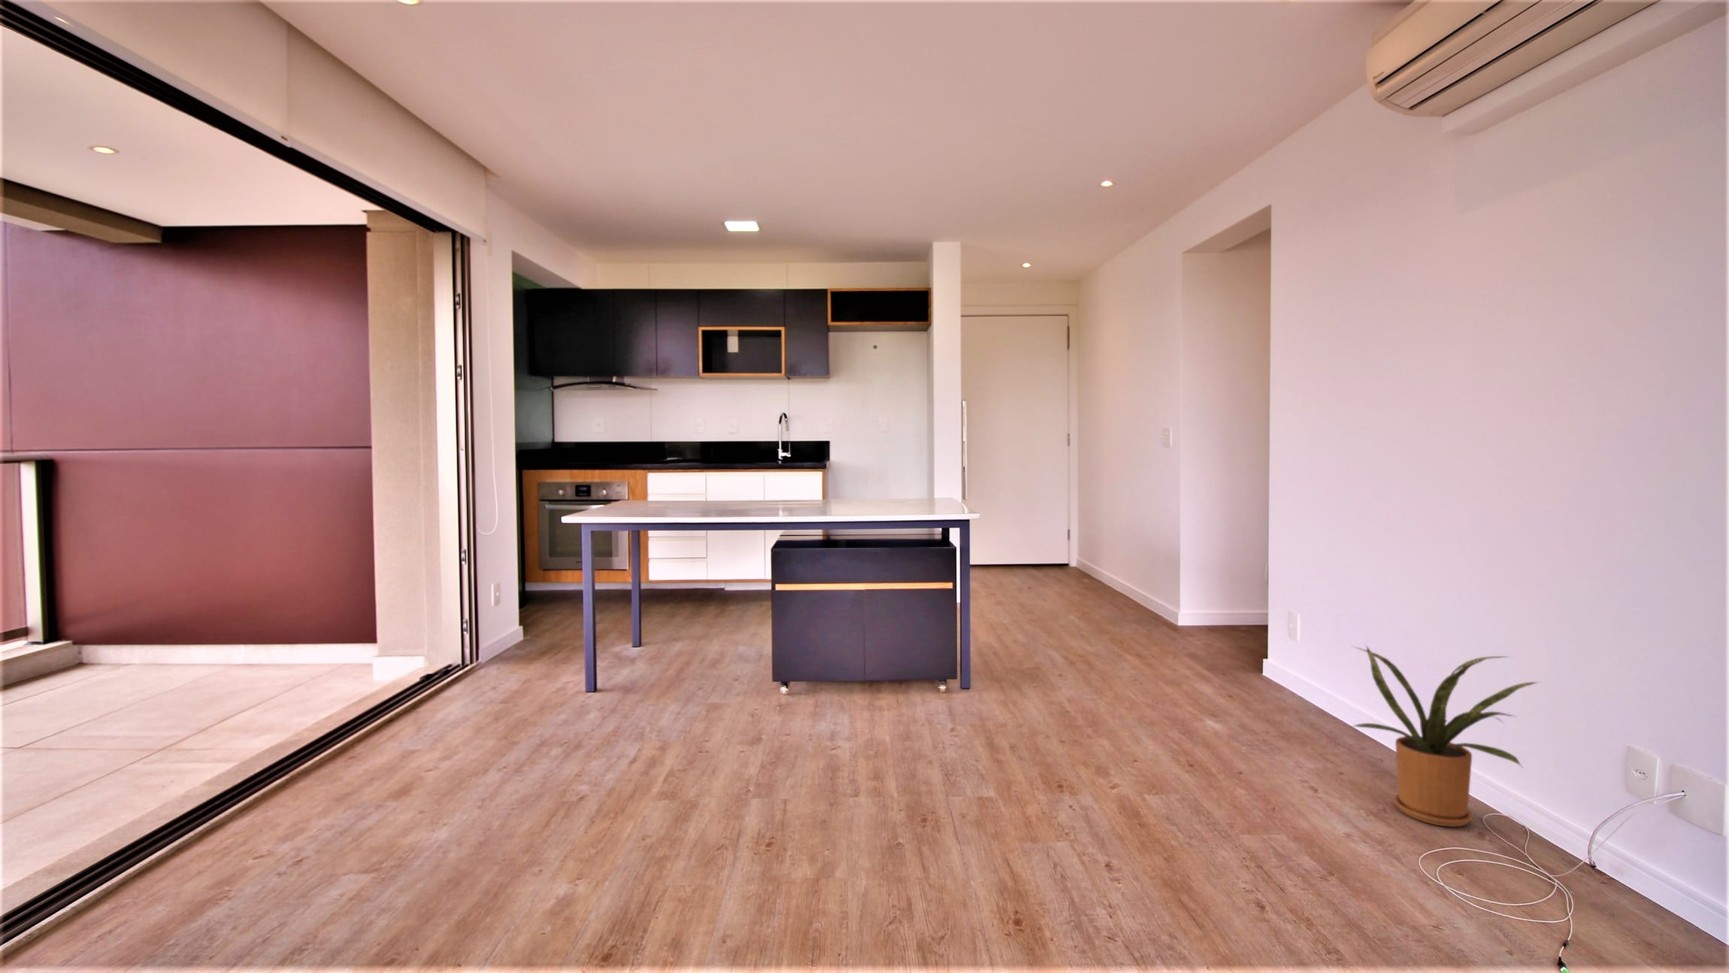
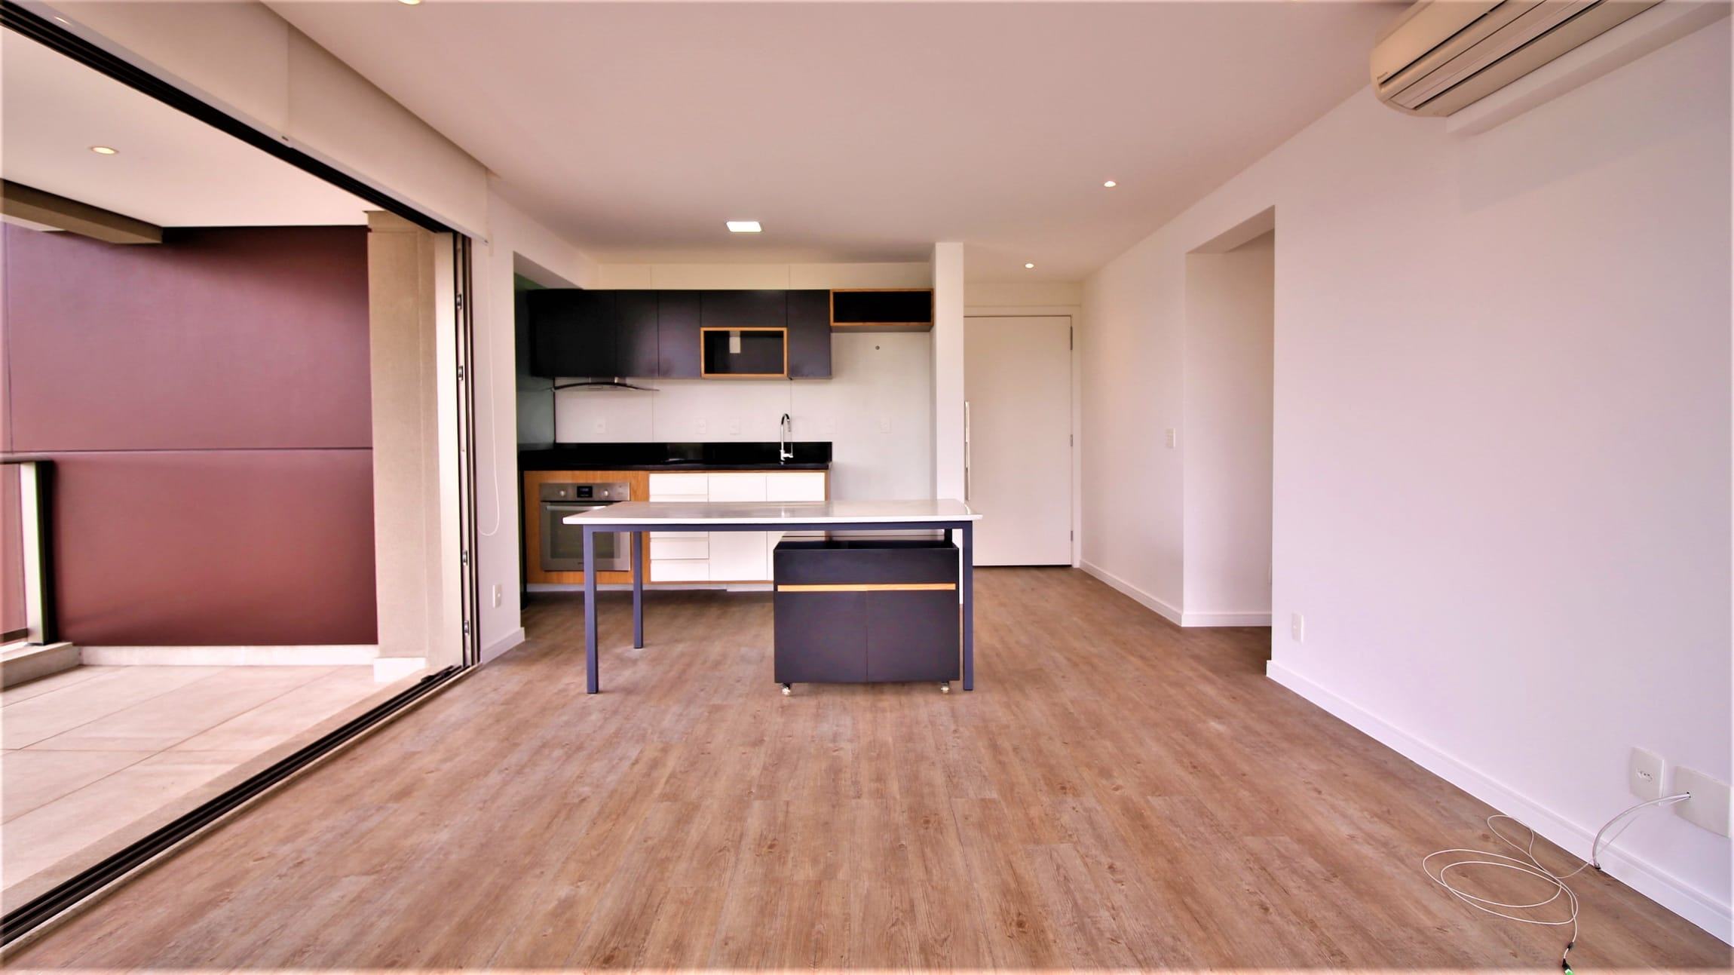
- house plant (1439, 727)
